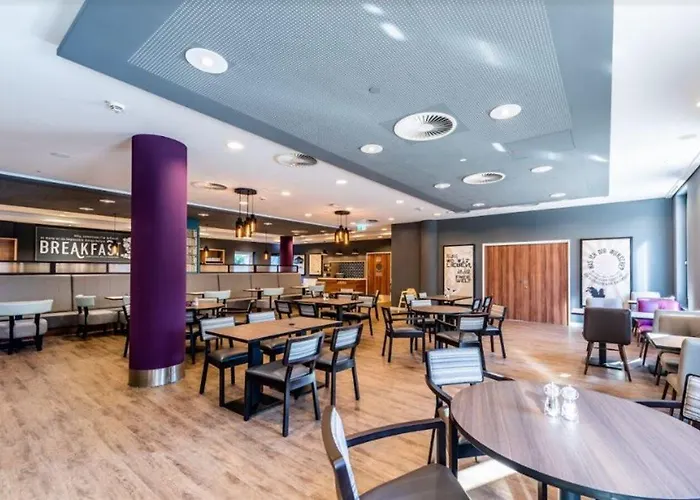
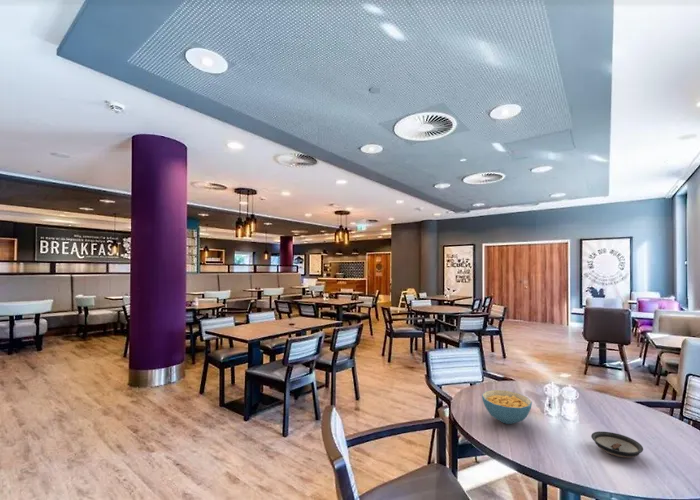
+ cereal bowl (506, 409)
+ saucer (616, 446)
